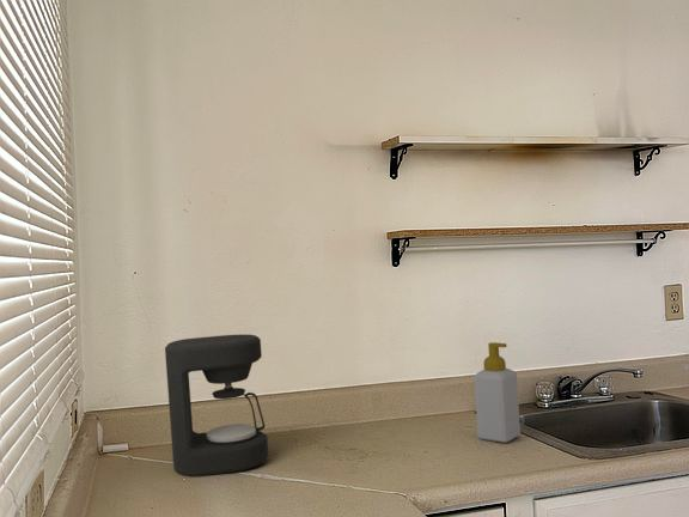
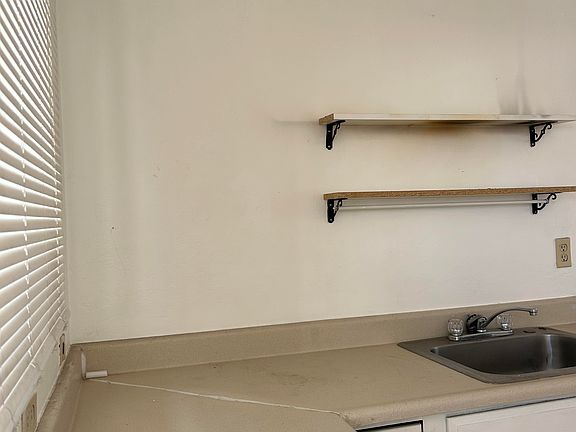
- coffee maker (217, 397)
- soap bottle (495, 390)
